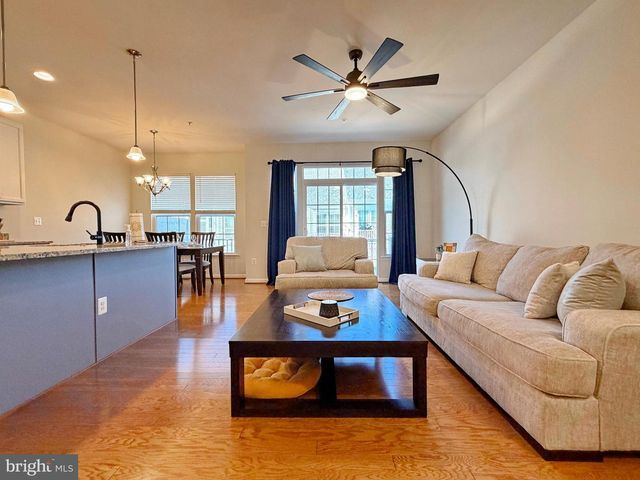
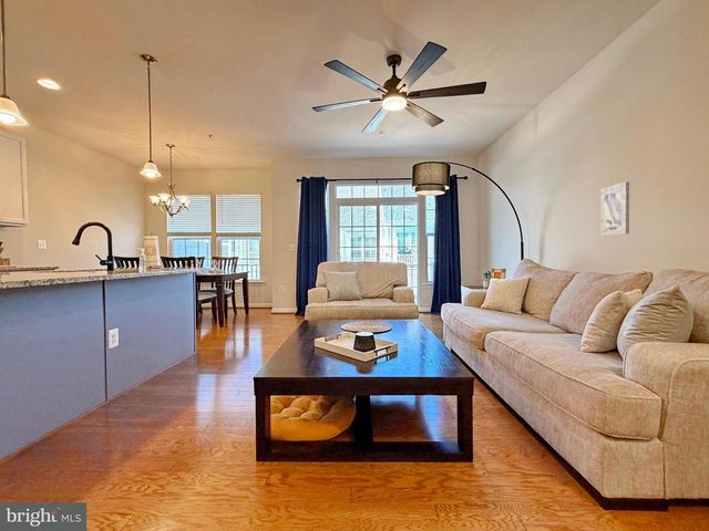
+ wall art (614, 210)
